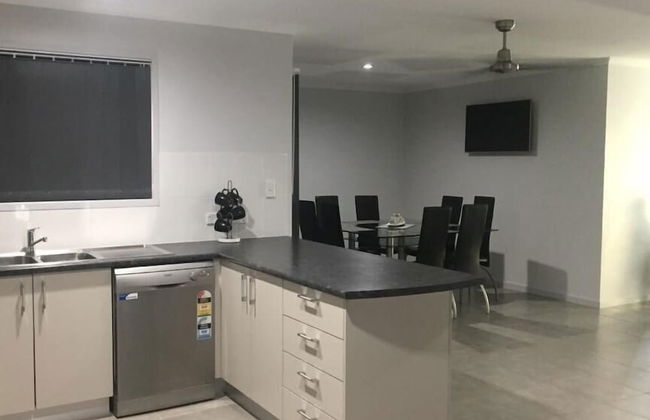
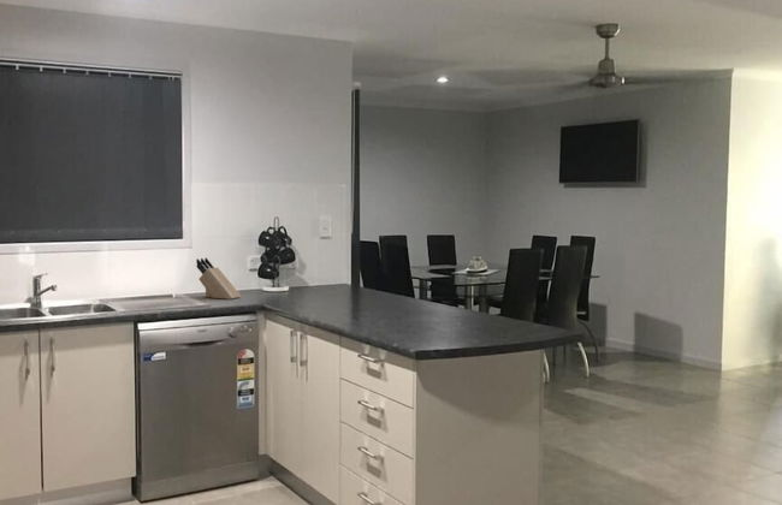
+ knife block (217, 278)
